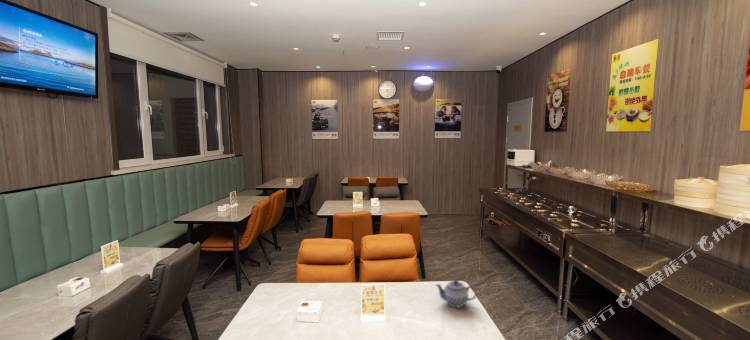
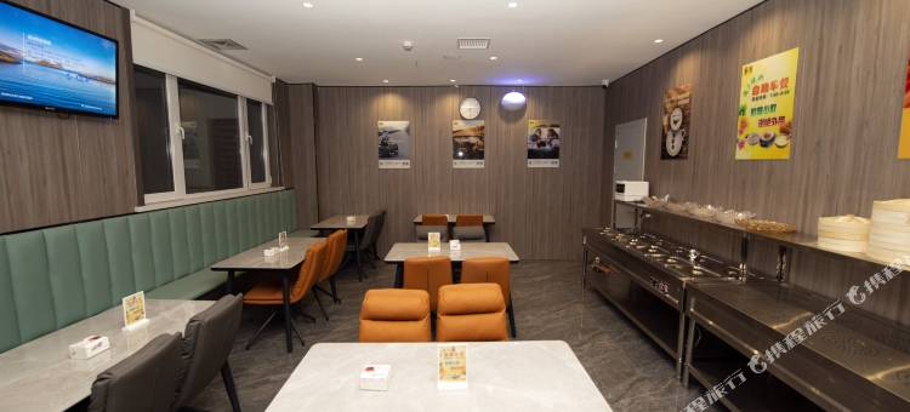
- teapot (455, 291)
